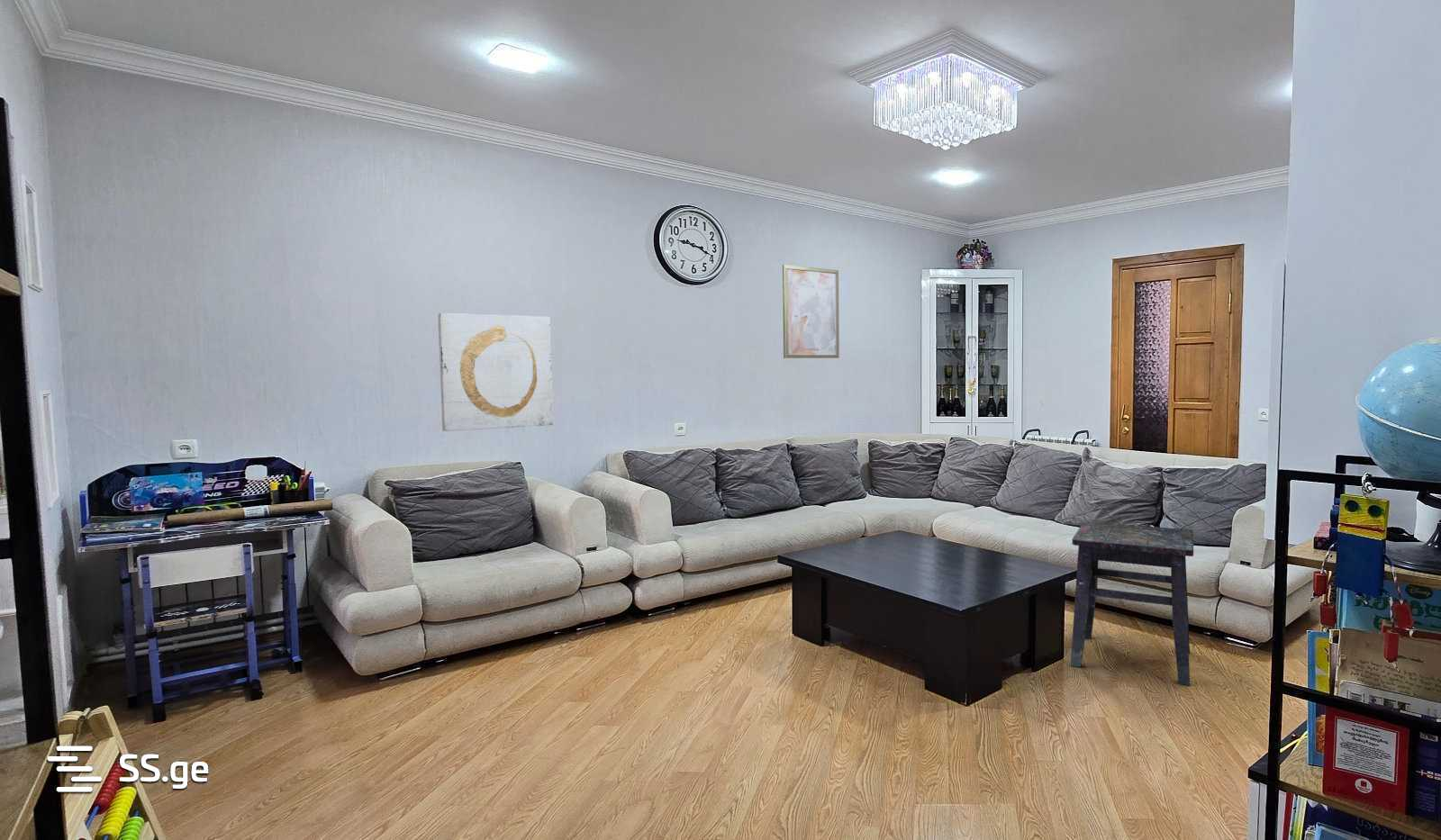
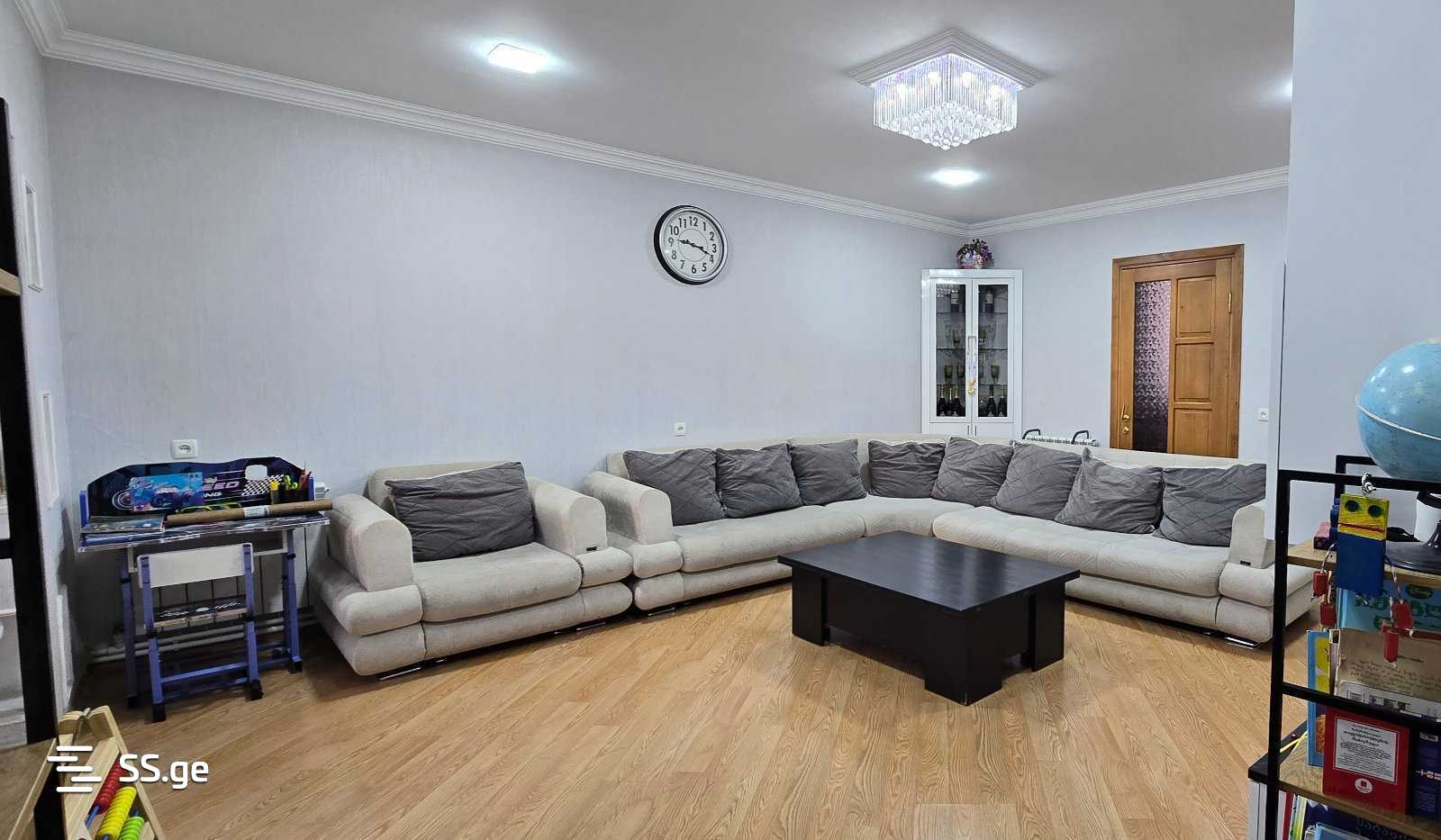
- wall art (498, 372)
- side table (1132, 596)
- wall art (811, 312)
